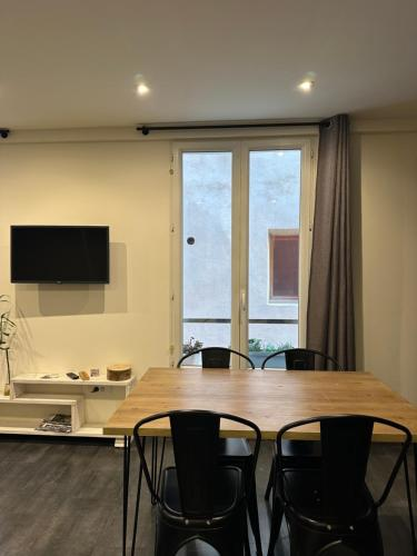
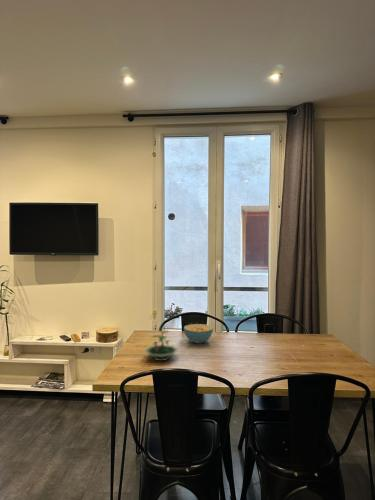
+ cereal bowl (198, 334)
+ terrarium (162, 333)
